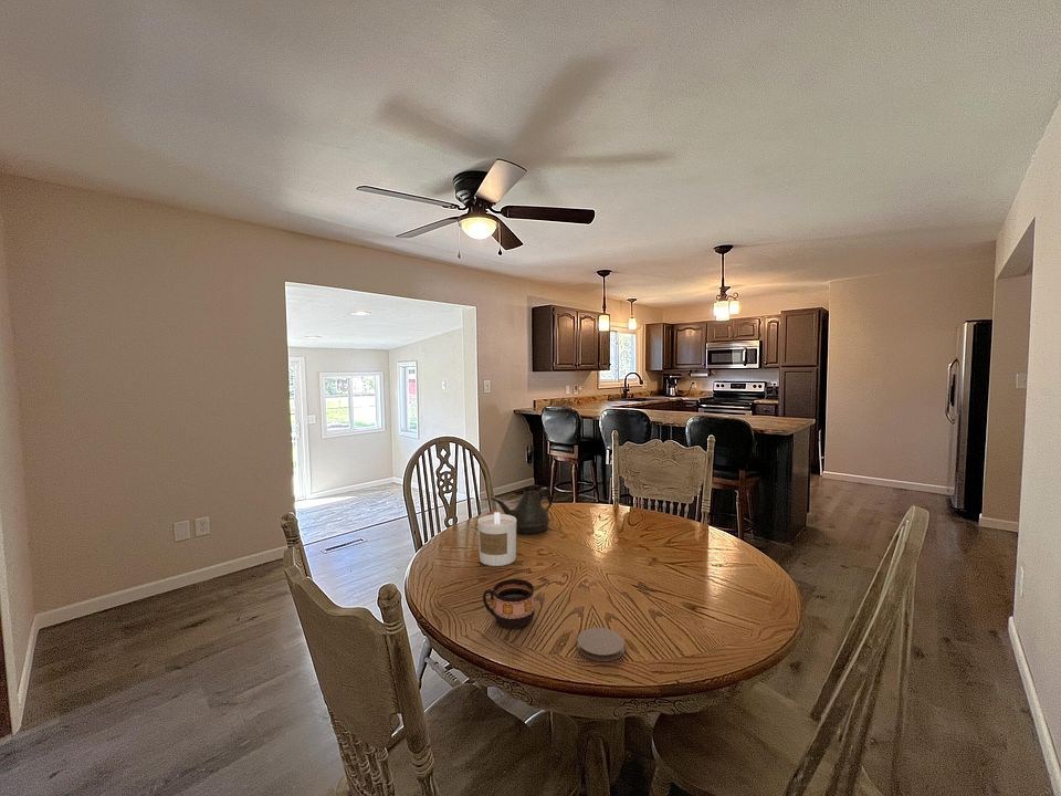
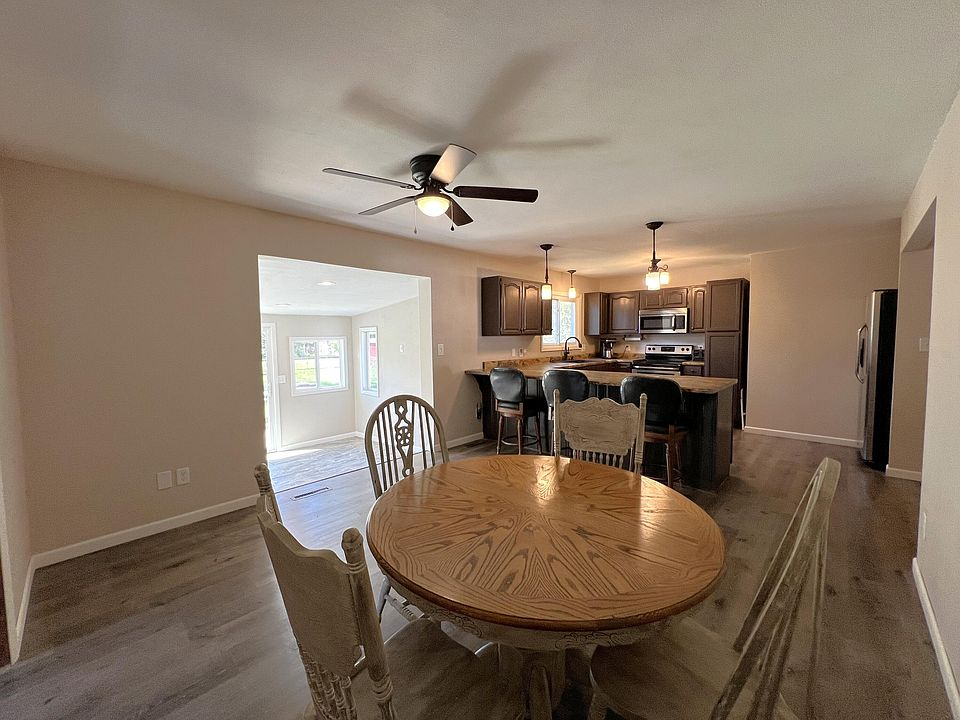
- teapot (522, 510)
- coaster (600, 643)
- candle (497, 535)
- cup (512, 603)
